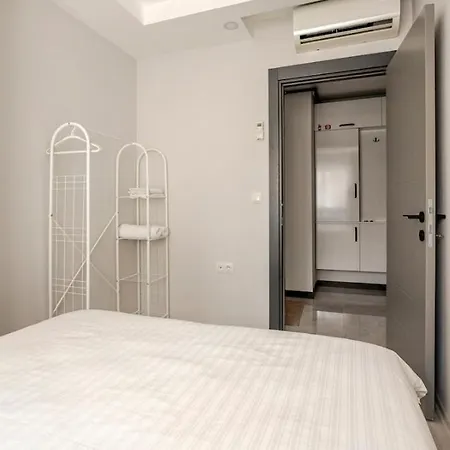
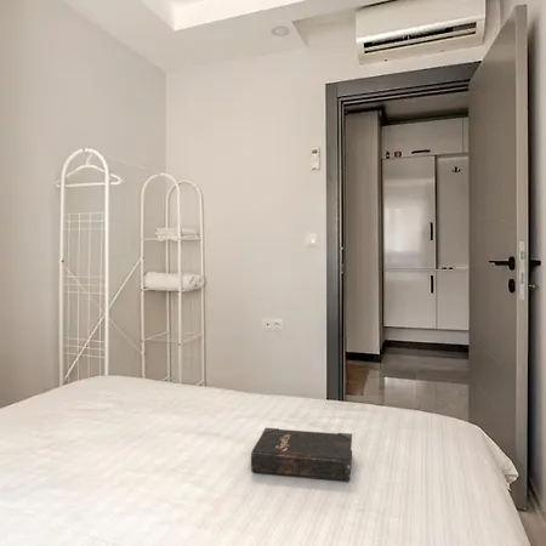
+ hardback book (303, 453)
